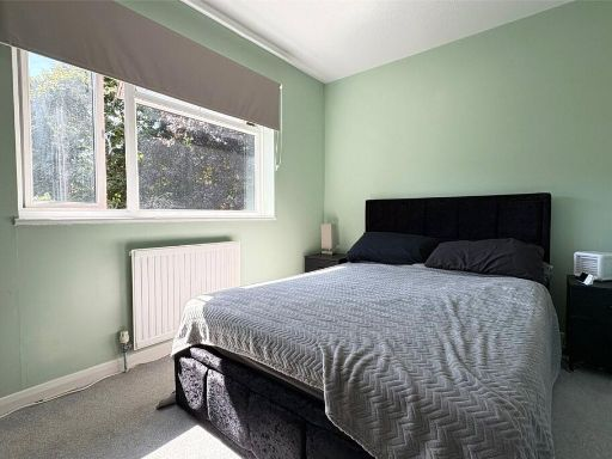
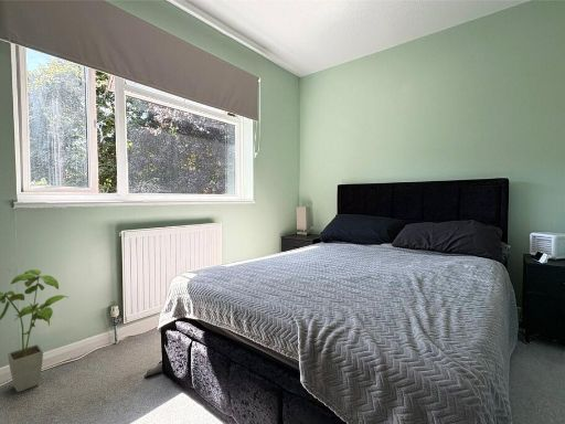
+ house plant (34, 326)
